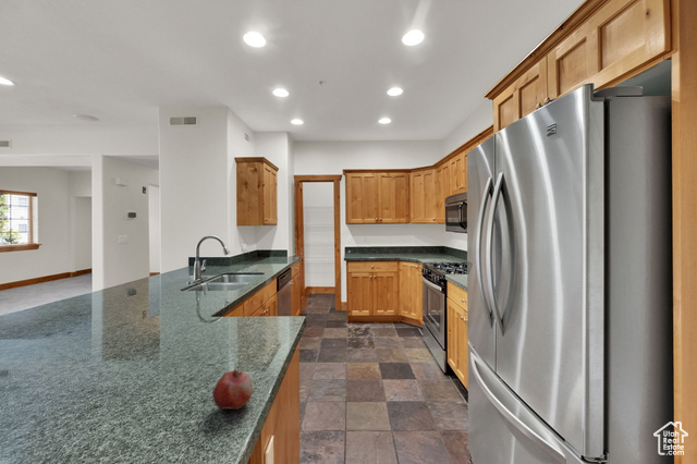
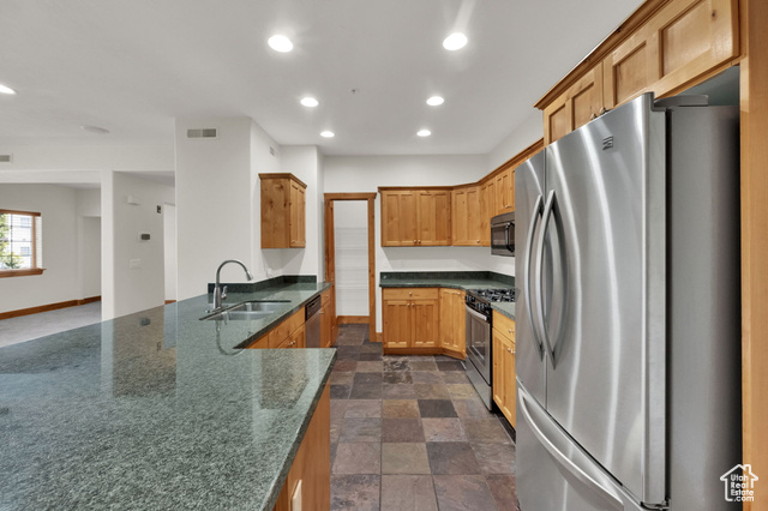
- fruit (233, 386)
